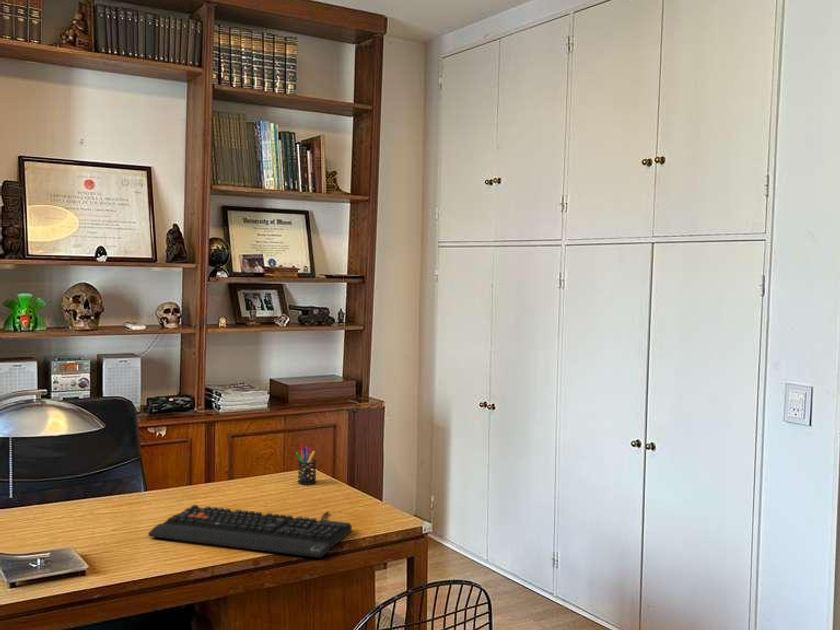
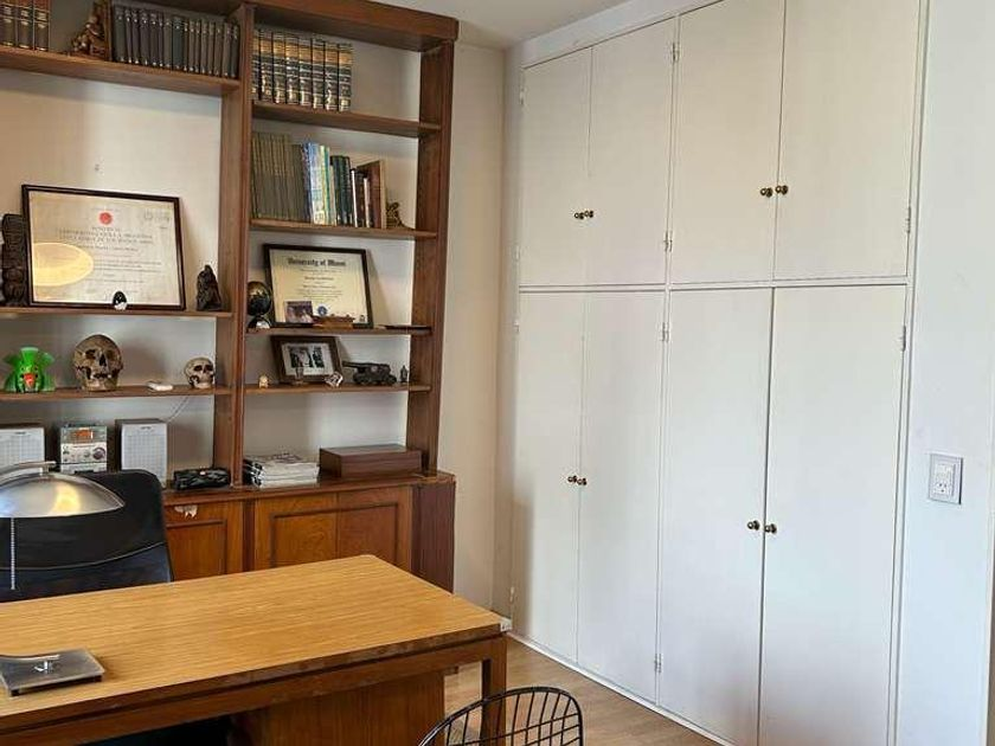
- keyboard (262, 521)
- pen holder (304, 463)
